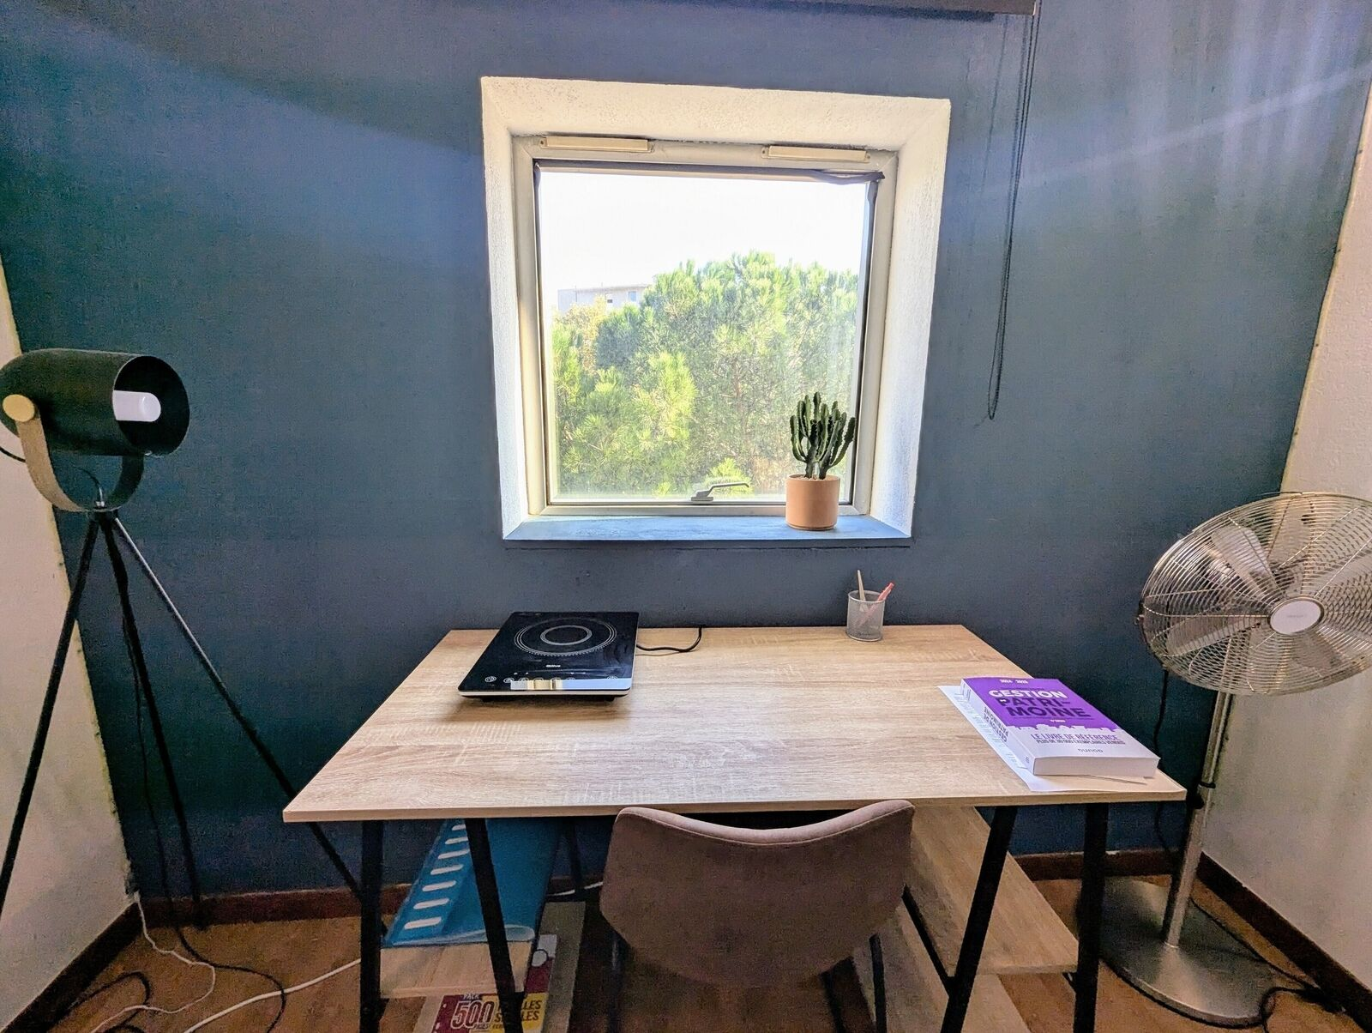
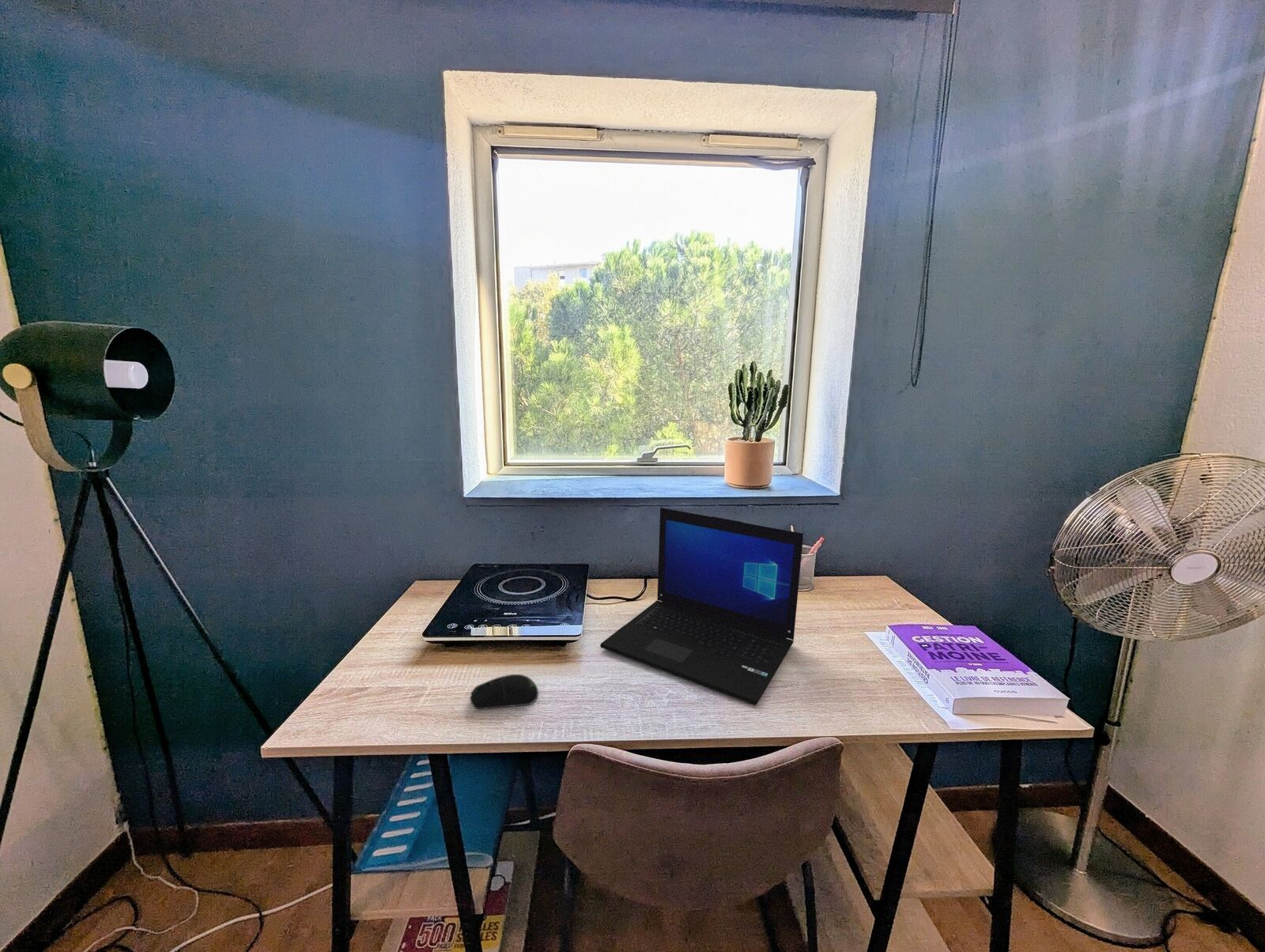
+ computer mouse (504, 689)
+ laptop (701, 591)
